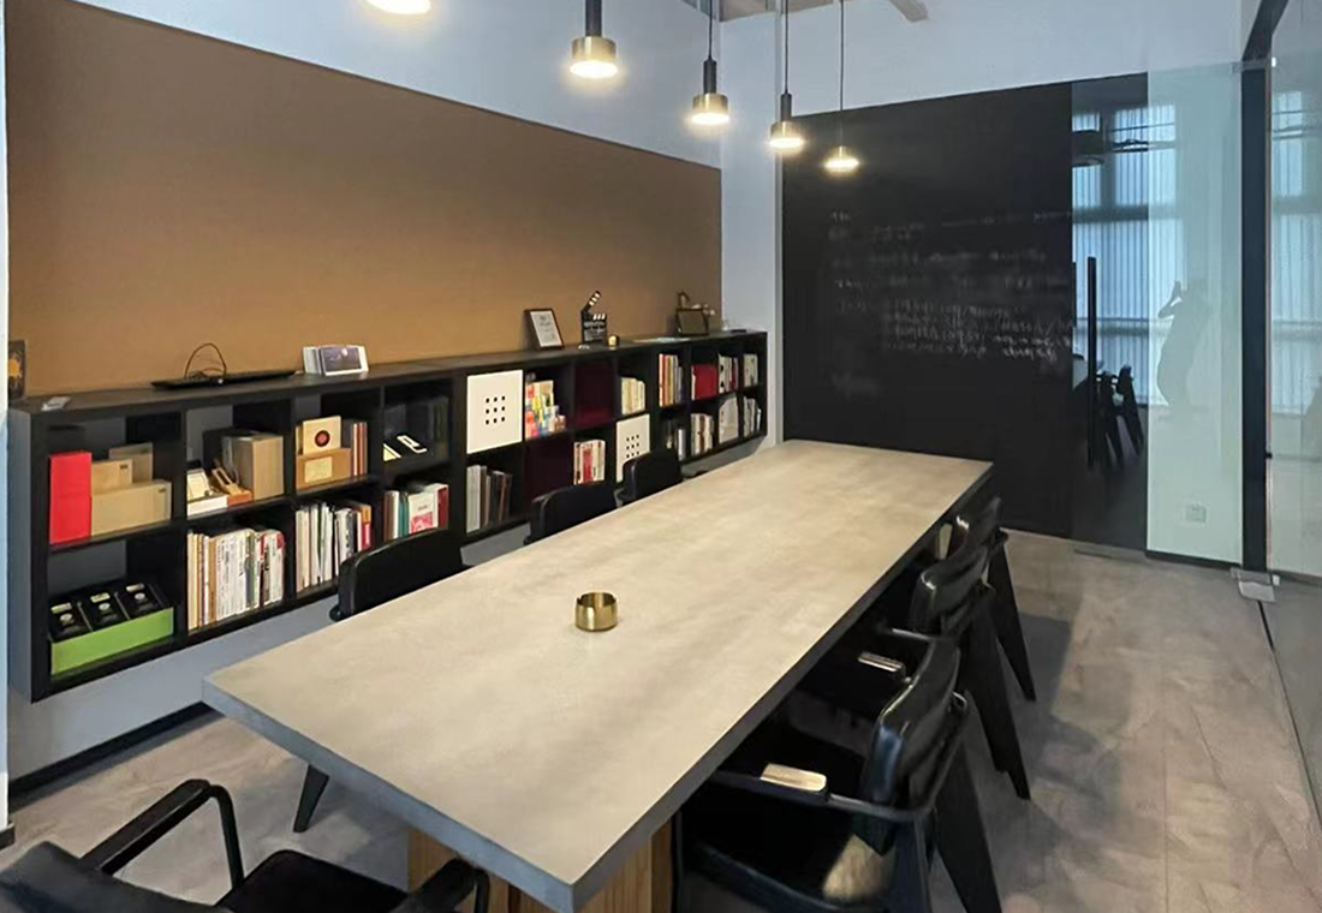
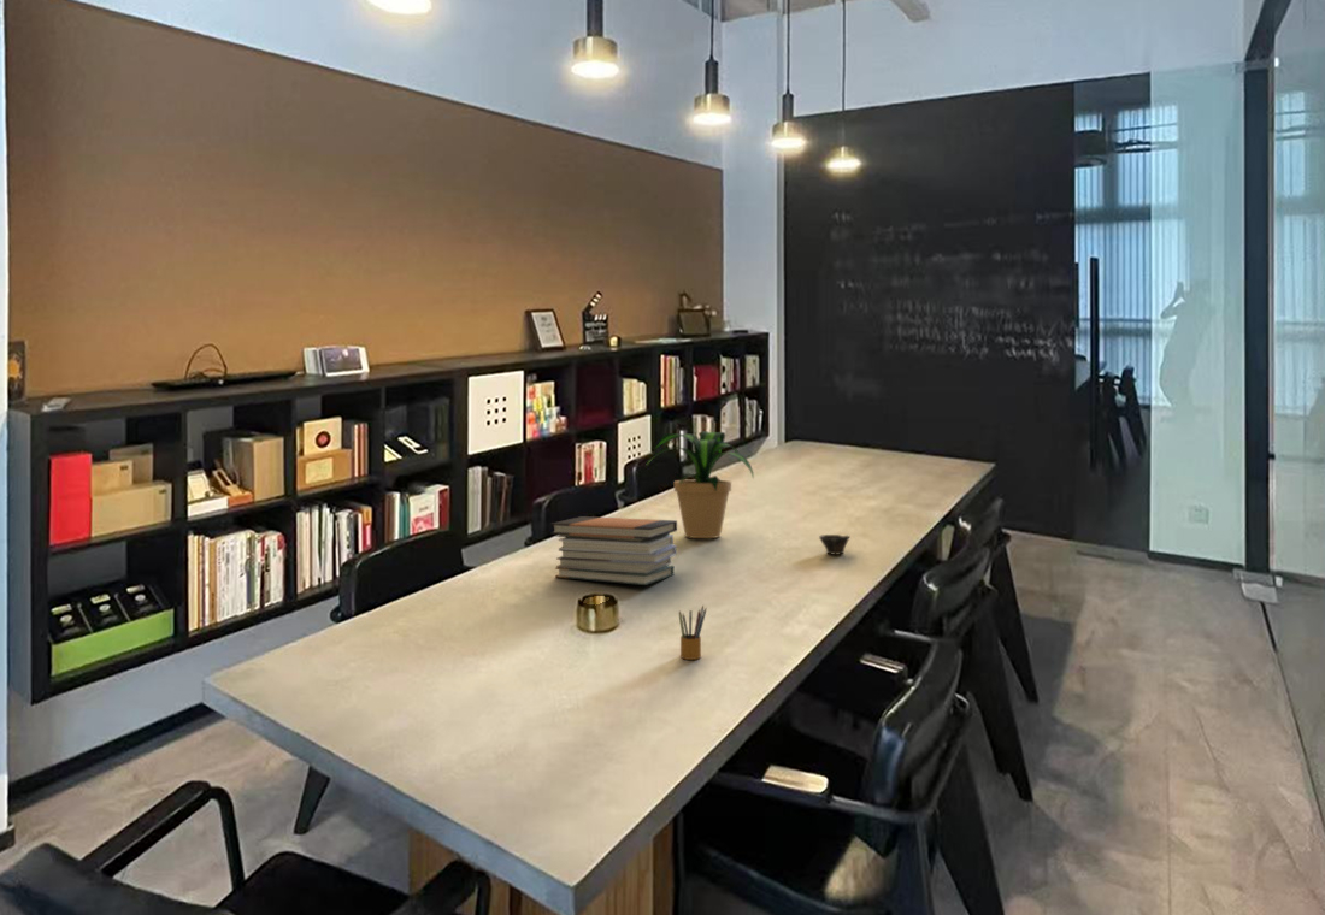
+ potted plant (702, 483)
+ cup (834, 544)
+ pencil box (690, 632)
+ book stack (616, 549)
